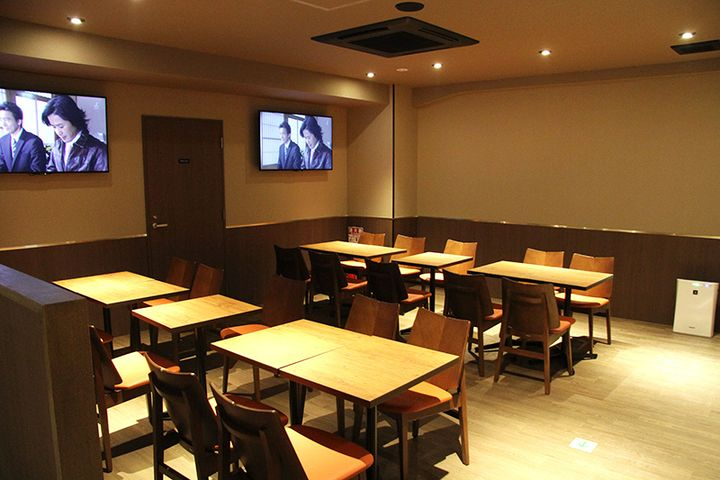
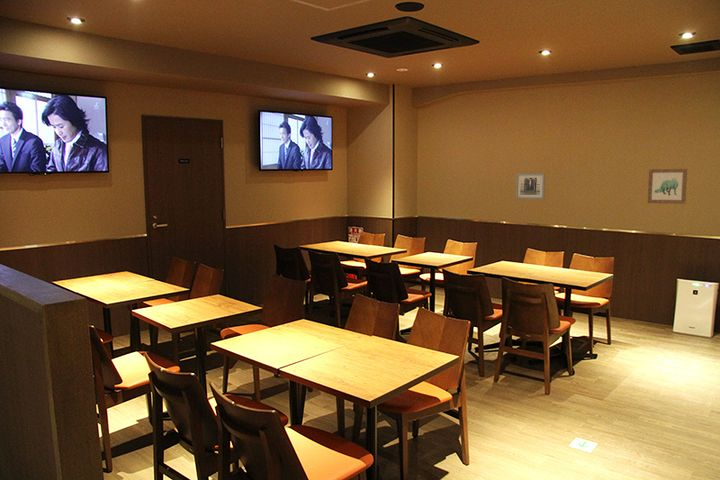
+ wall art (530, 186)
+ wall art (667, 186)
